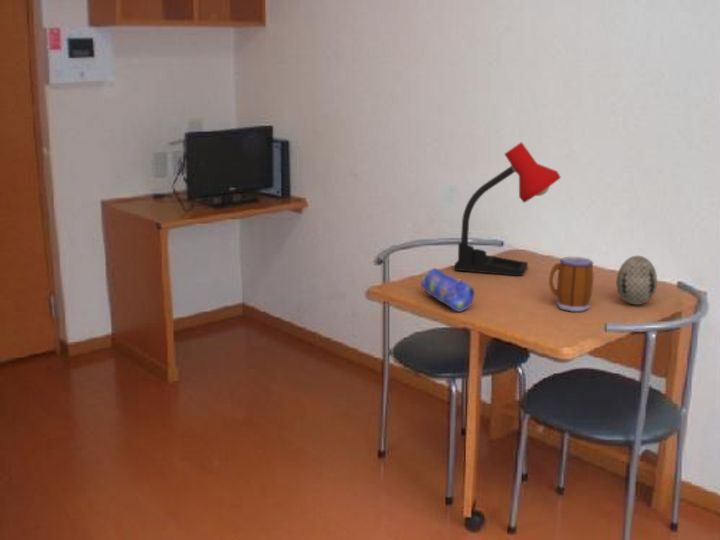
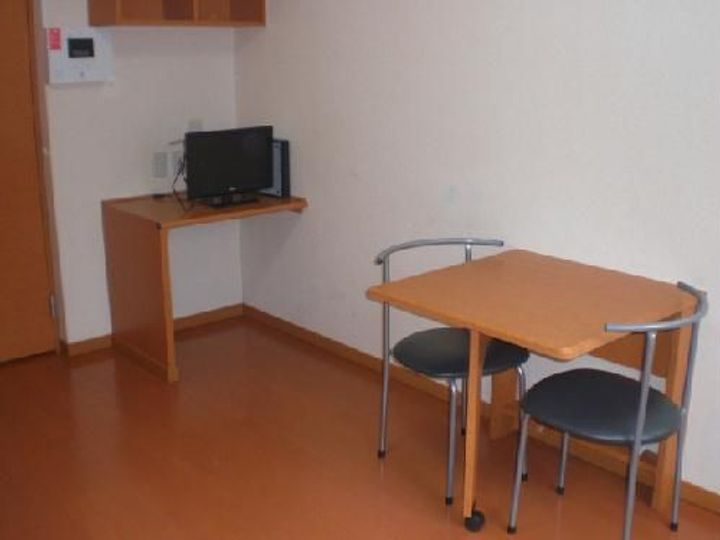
- decorative egg (636, 280)
- pencil case (447, 288)
- mug (571, 283)
- desk lamp (519, 197)
